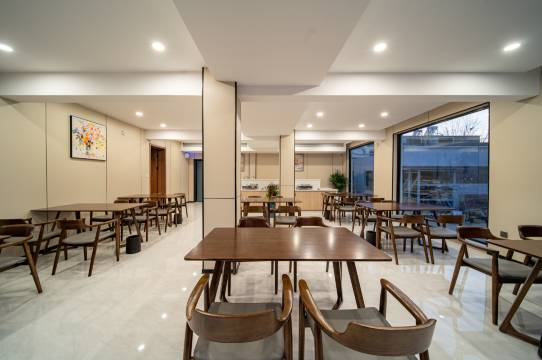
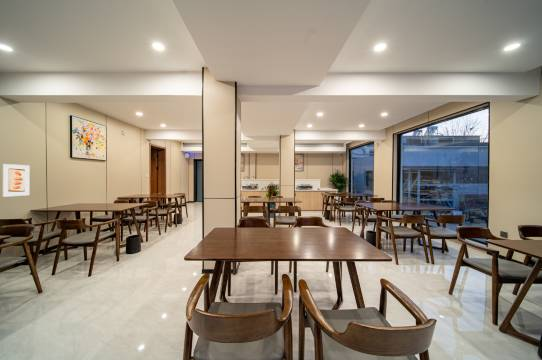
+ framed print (16, 180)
